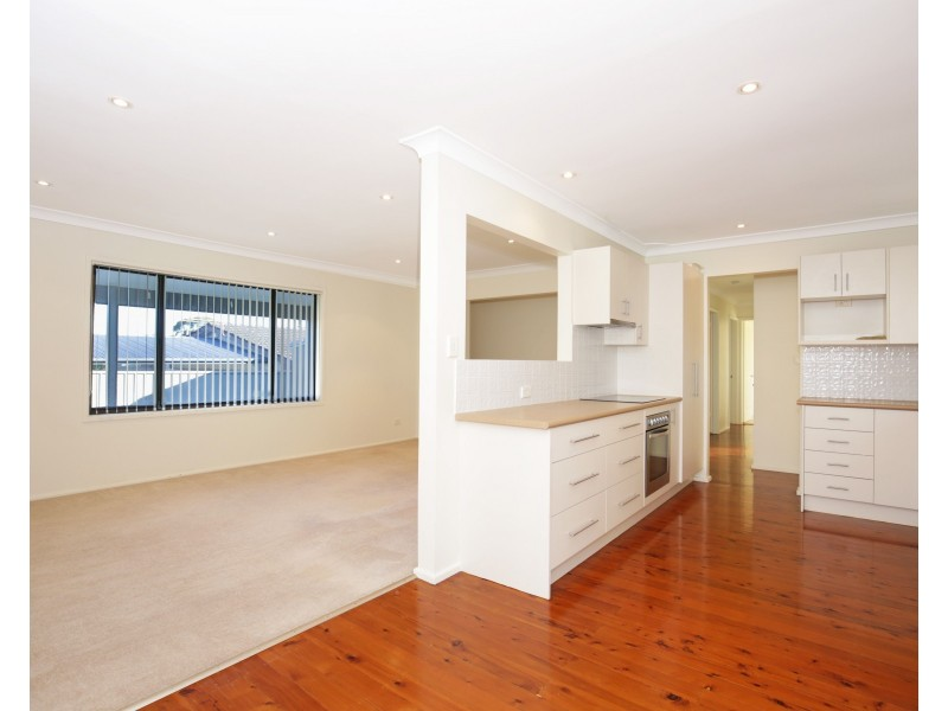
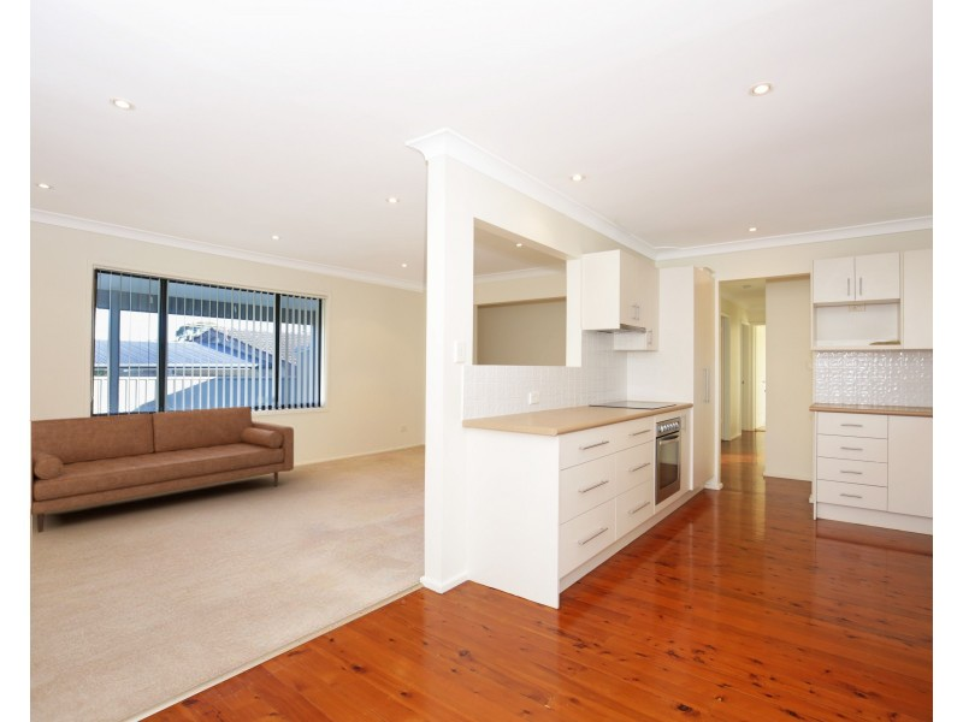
+ sofa (160, 456)
